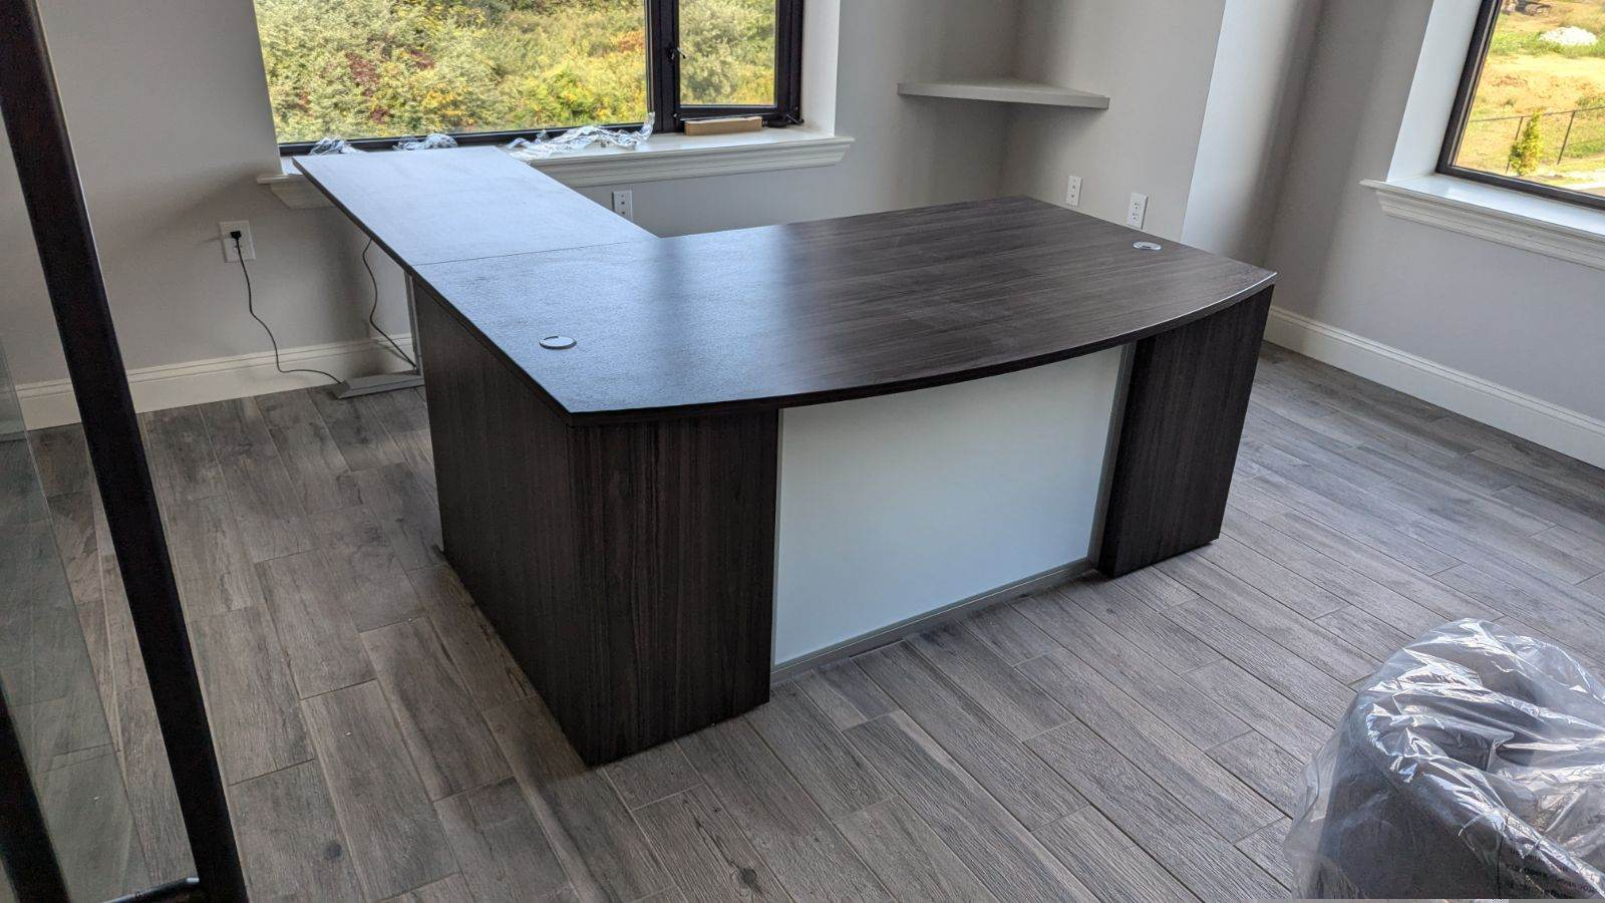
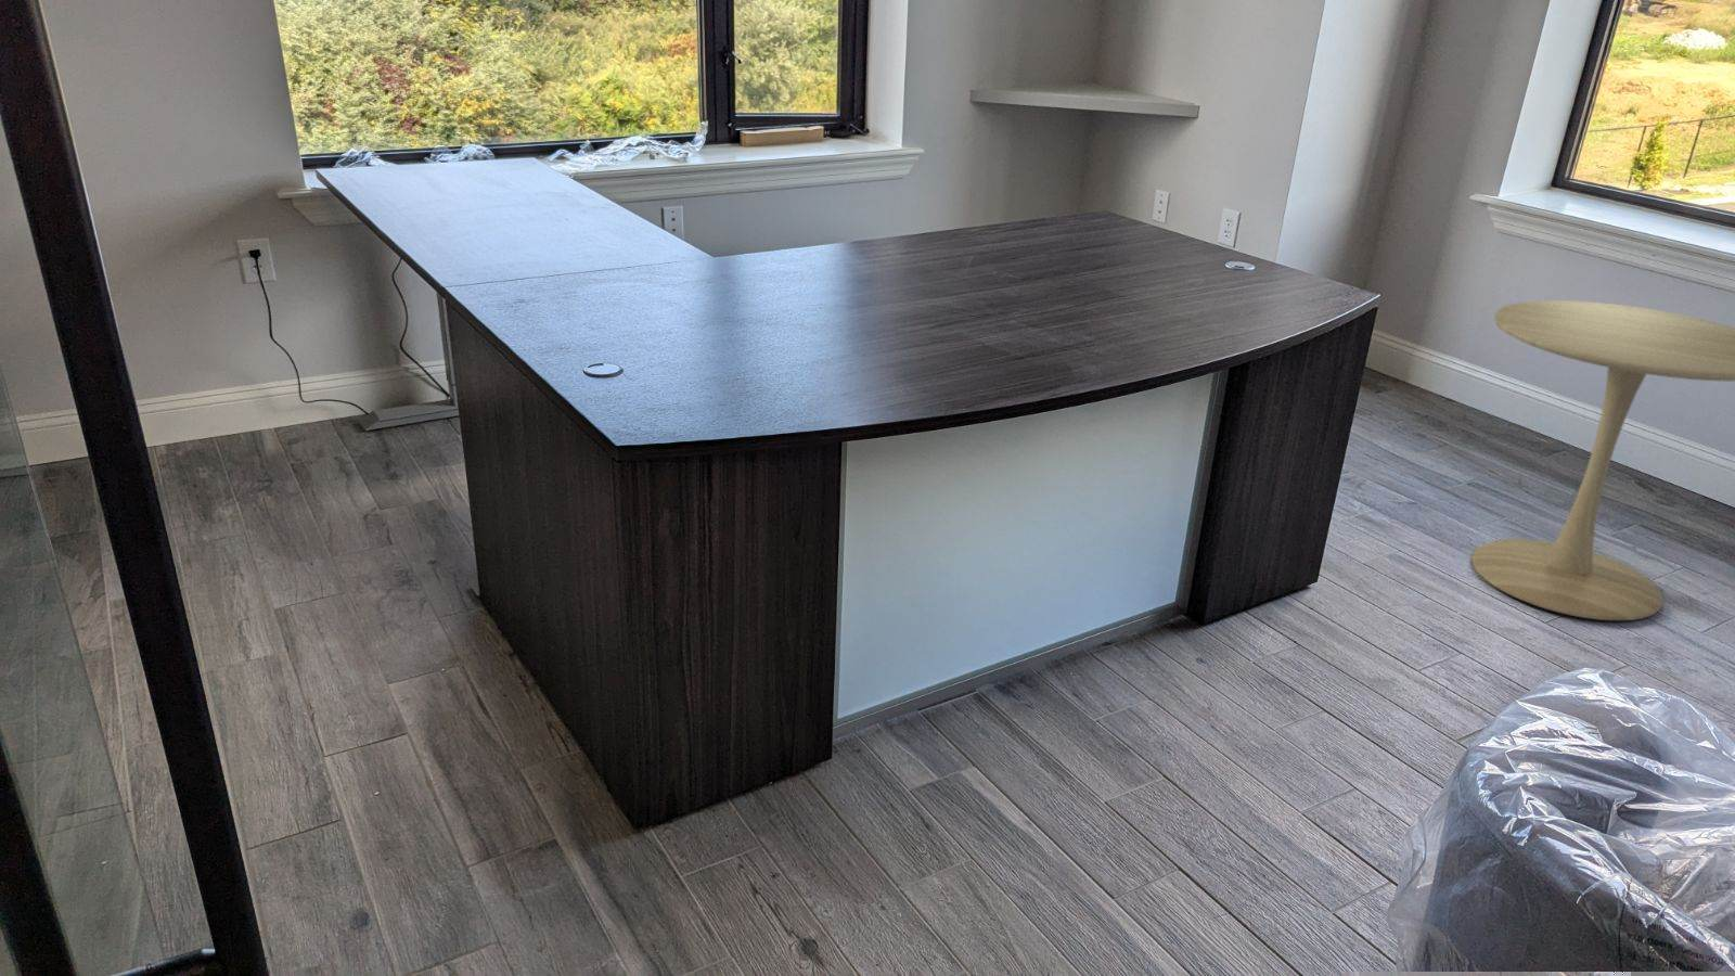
+ side table (1599, 461)
